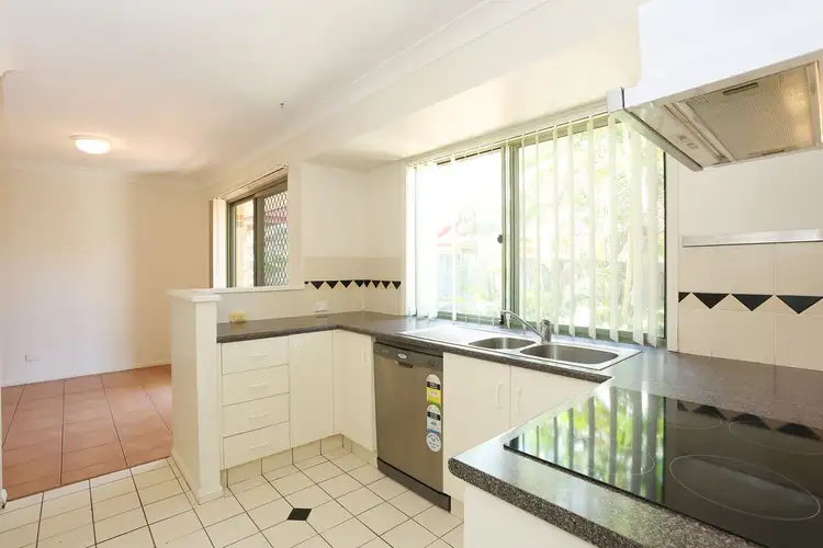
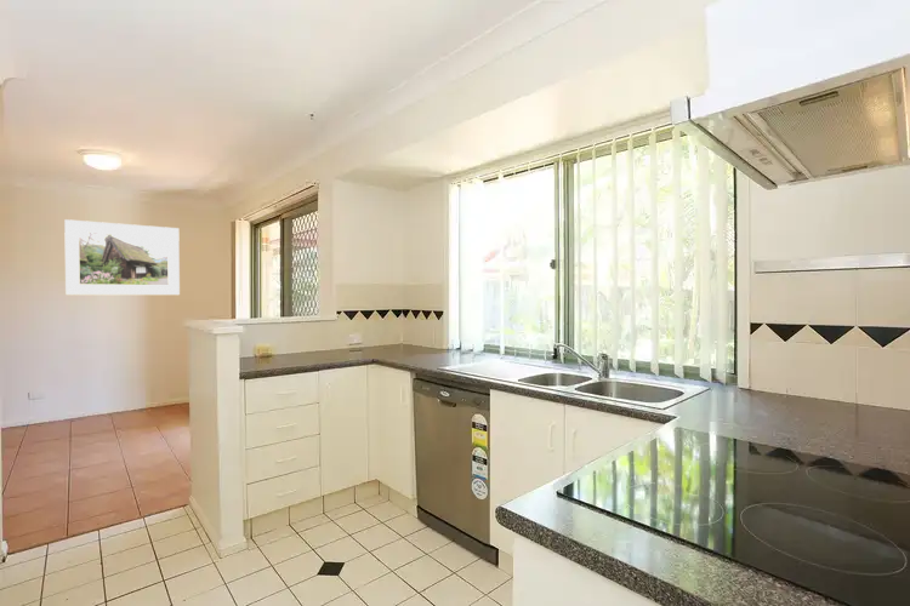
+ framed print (125, 259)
